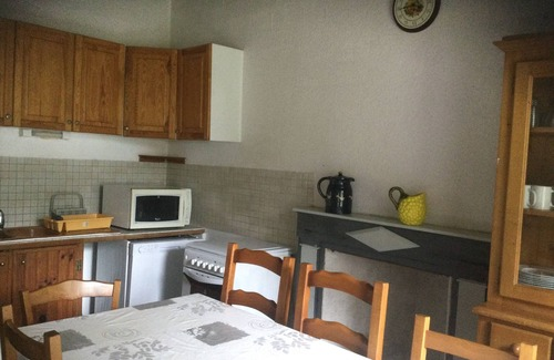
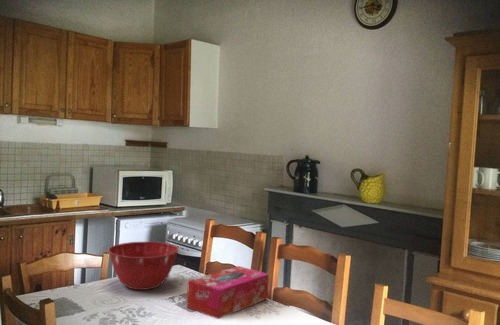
+ mixing bowl (143, 266)
+ tissue box (229, 290)
